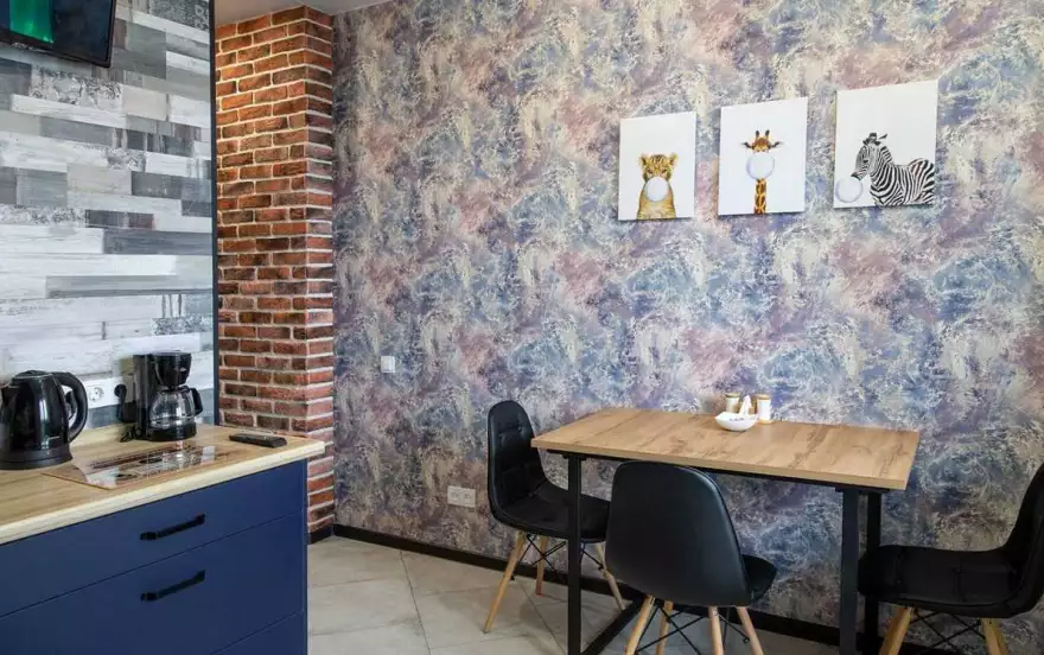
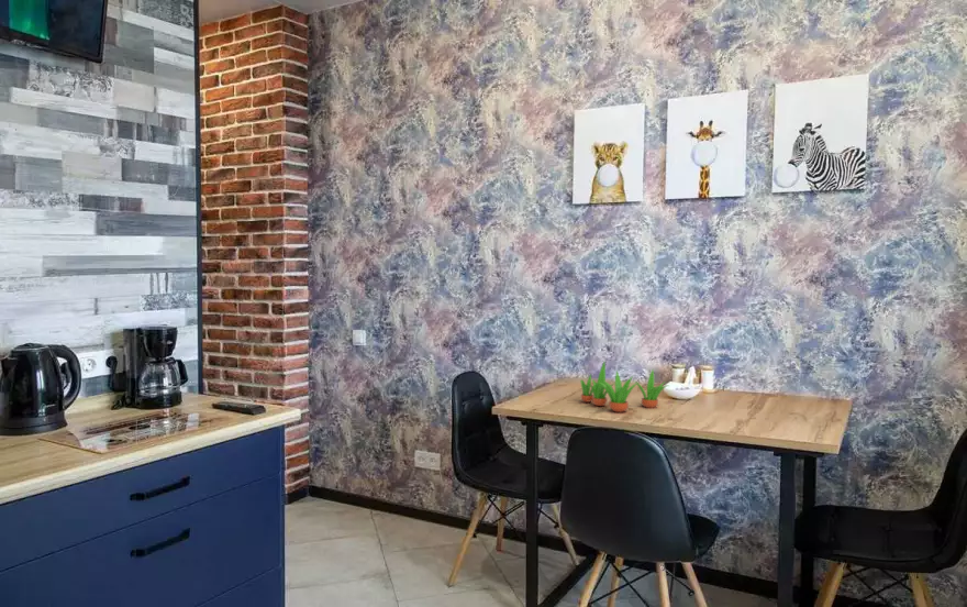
+ succulent plant (618, 384)
